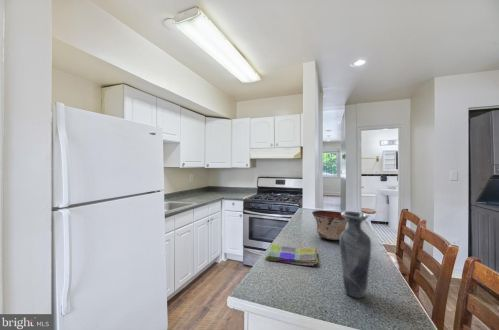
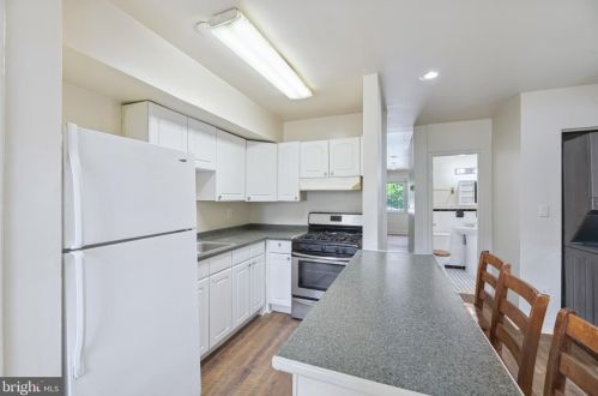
- vase (355, 253)
- dish towel (292, 253)
- bowl (331, 225)
